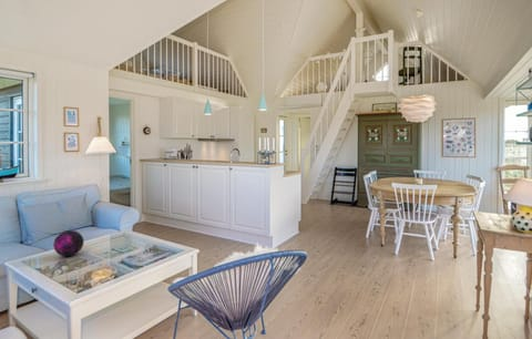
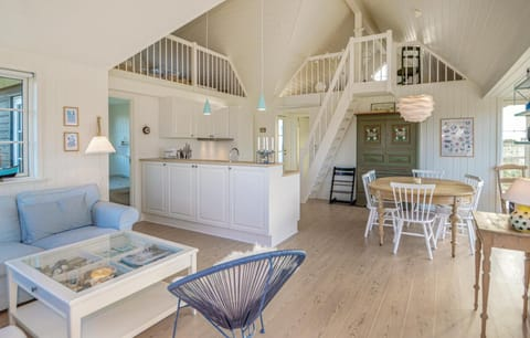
- decorative orb (69, 243)
